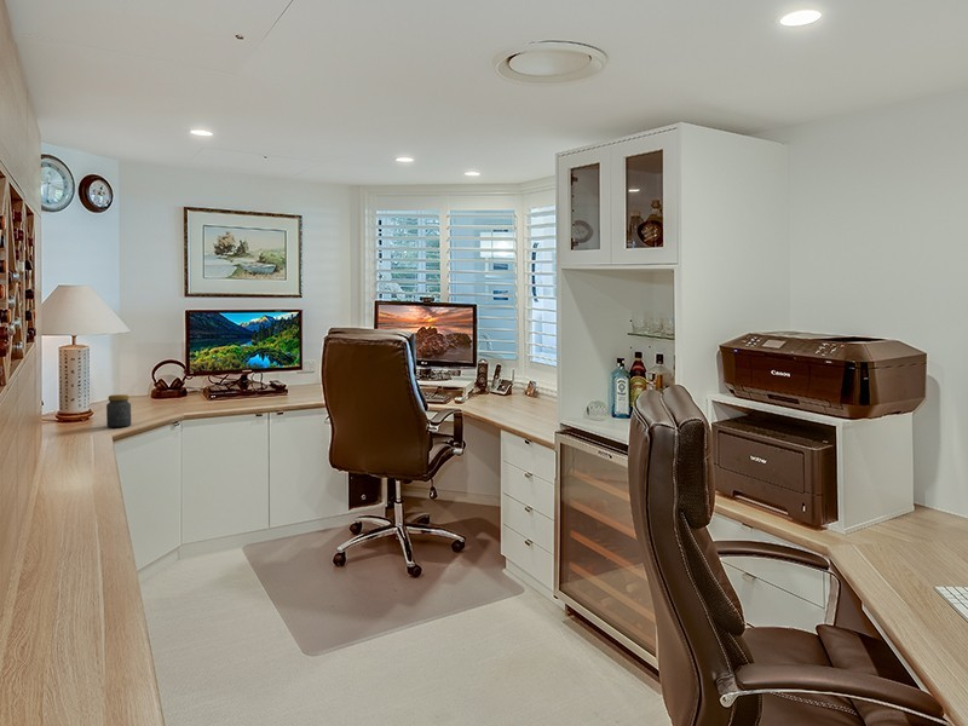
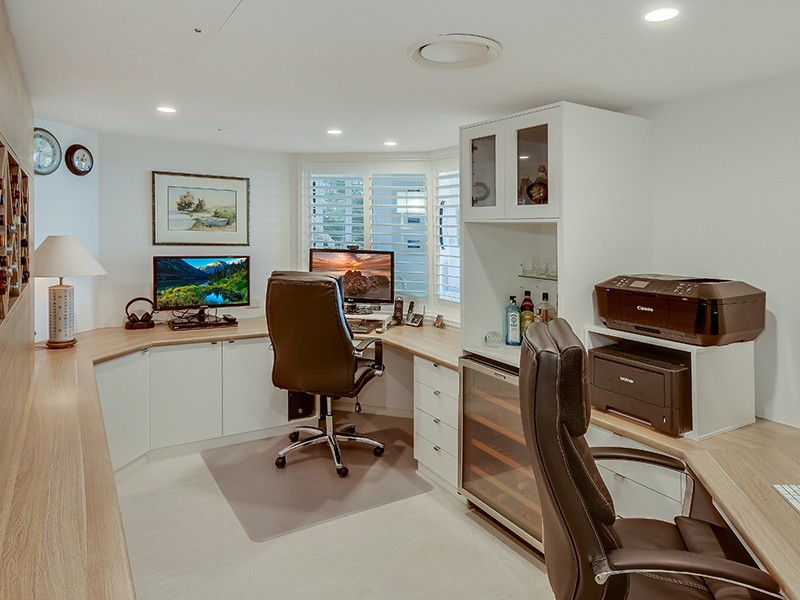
- jar (119, 410)
